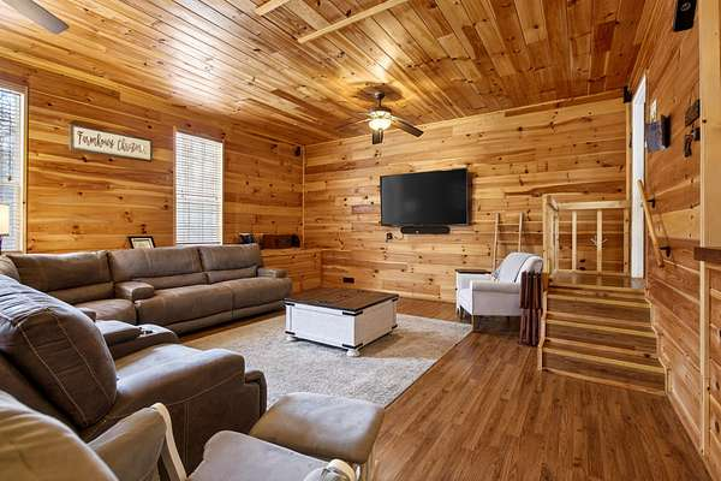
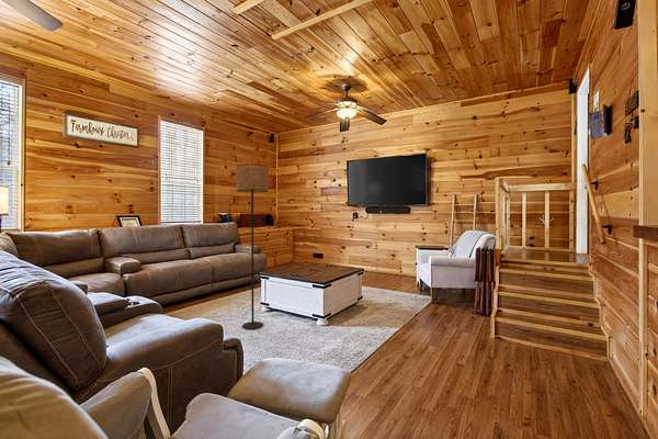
+ floor lamp (252, 246)
